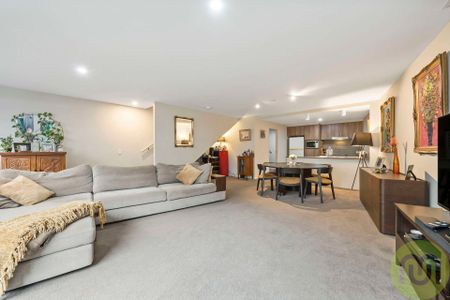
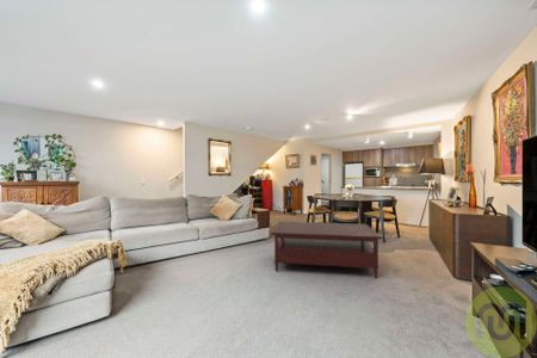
+ coffee table (322, 246)
